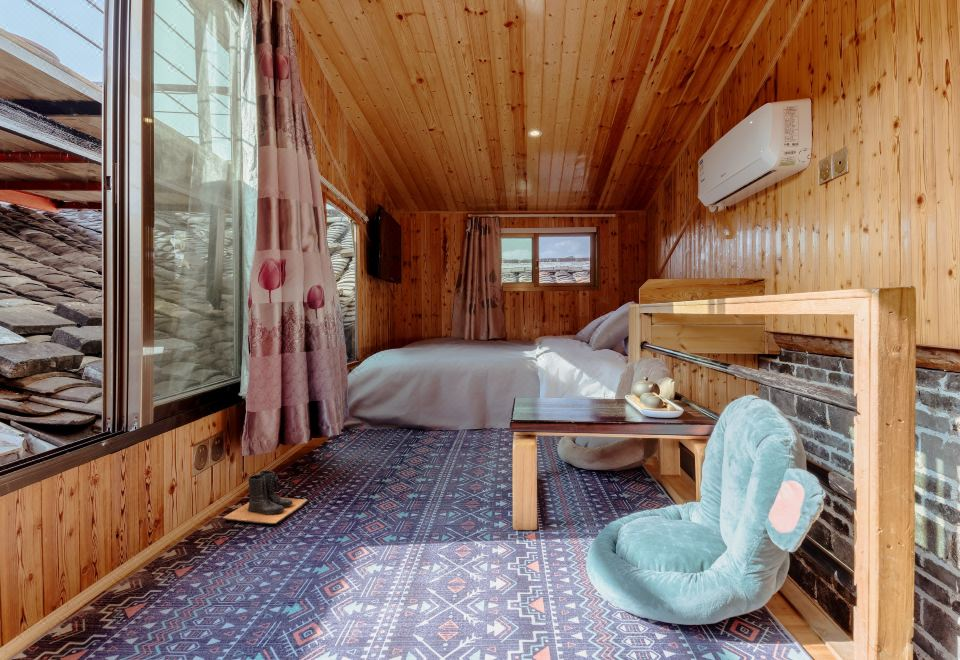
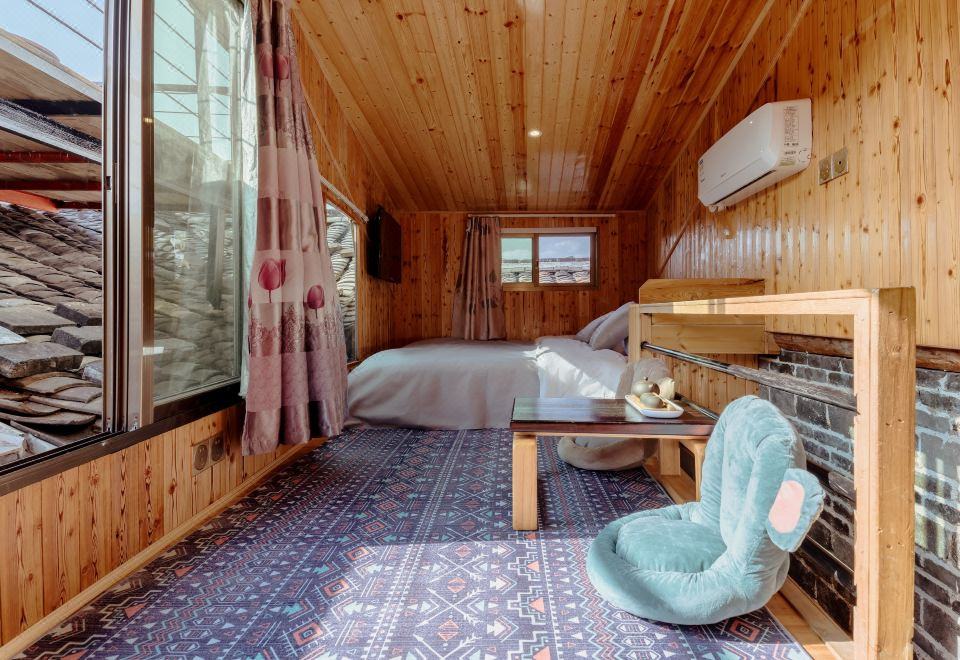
- boots (267, 492)
